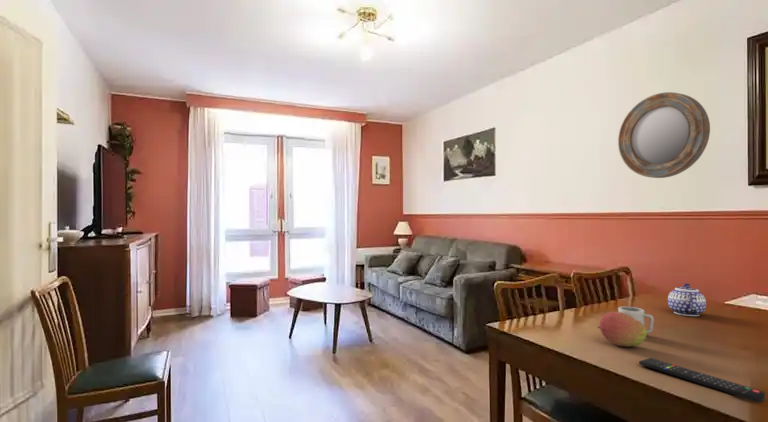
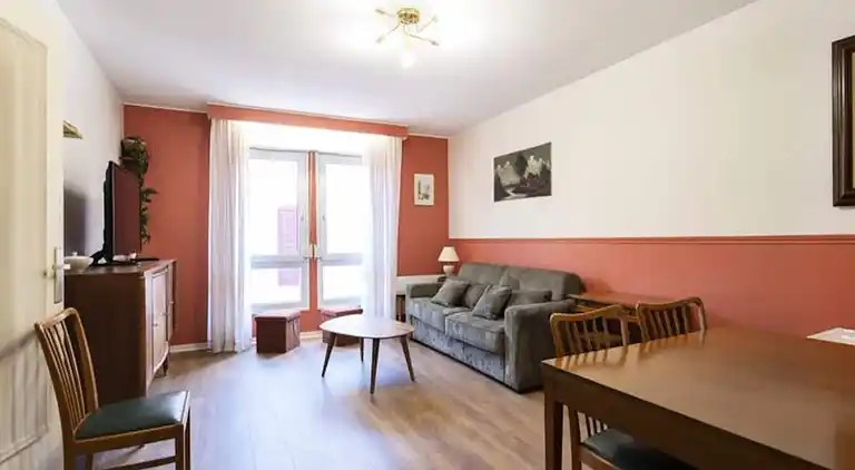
- fruit (621, 329)
- teapot (686, 298)
- home mirror (659, 135)
- remote control (697, 378)
- cup (636, 319)
